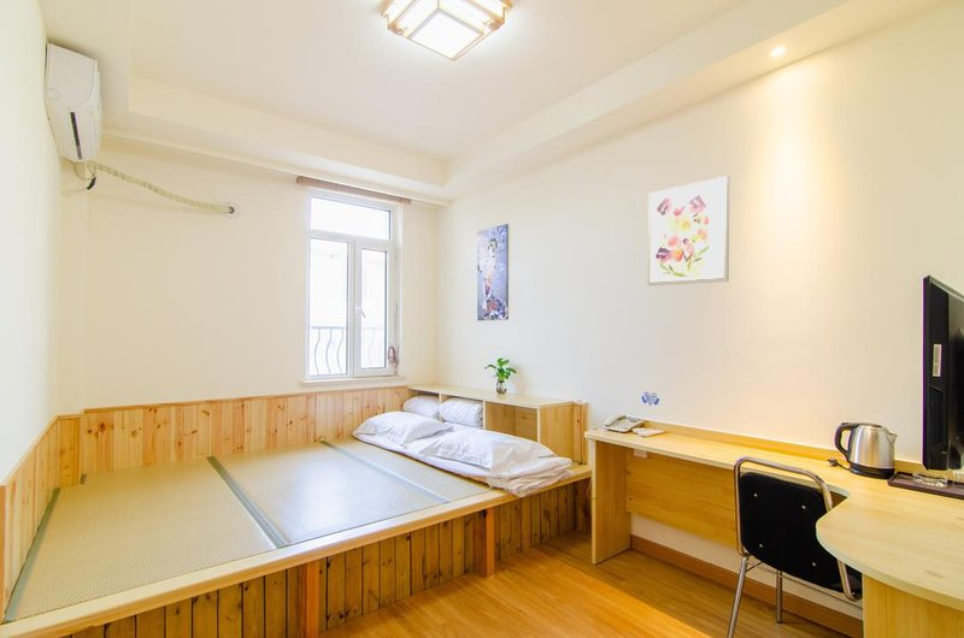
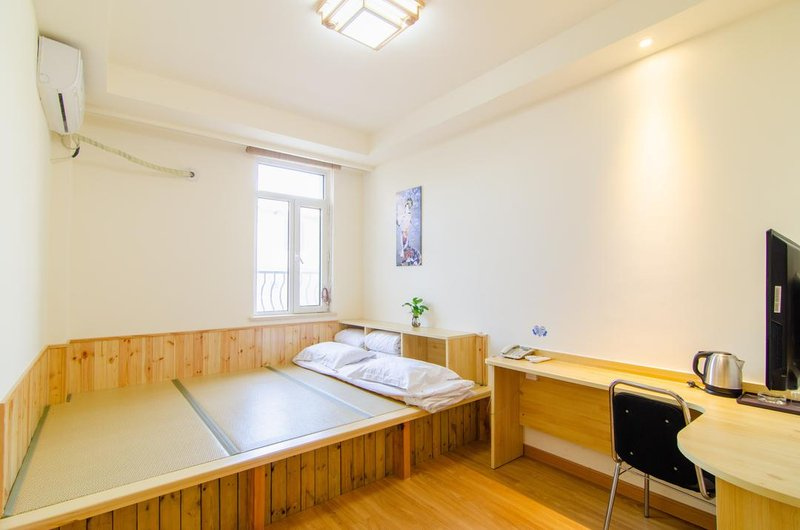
- wall art (686, 234)
